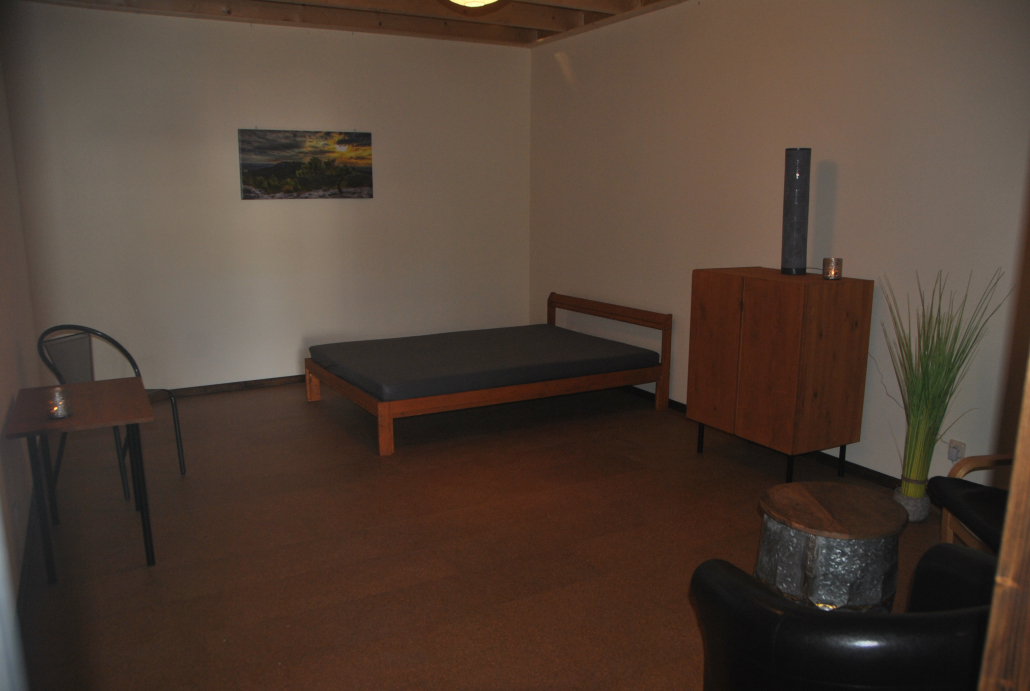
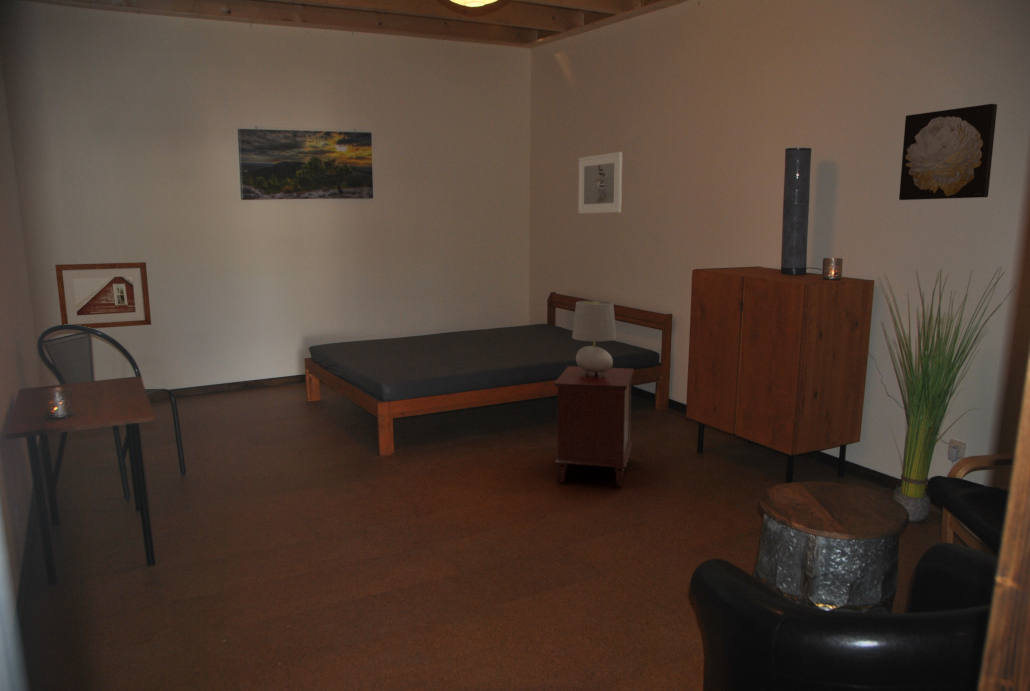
+ table lamp (594, 338)
+ nightstand (595, 424)
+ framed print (599, 184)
+ picture frame (104, 295)
+ wall art (945, 154)
